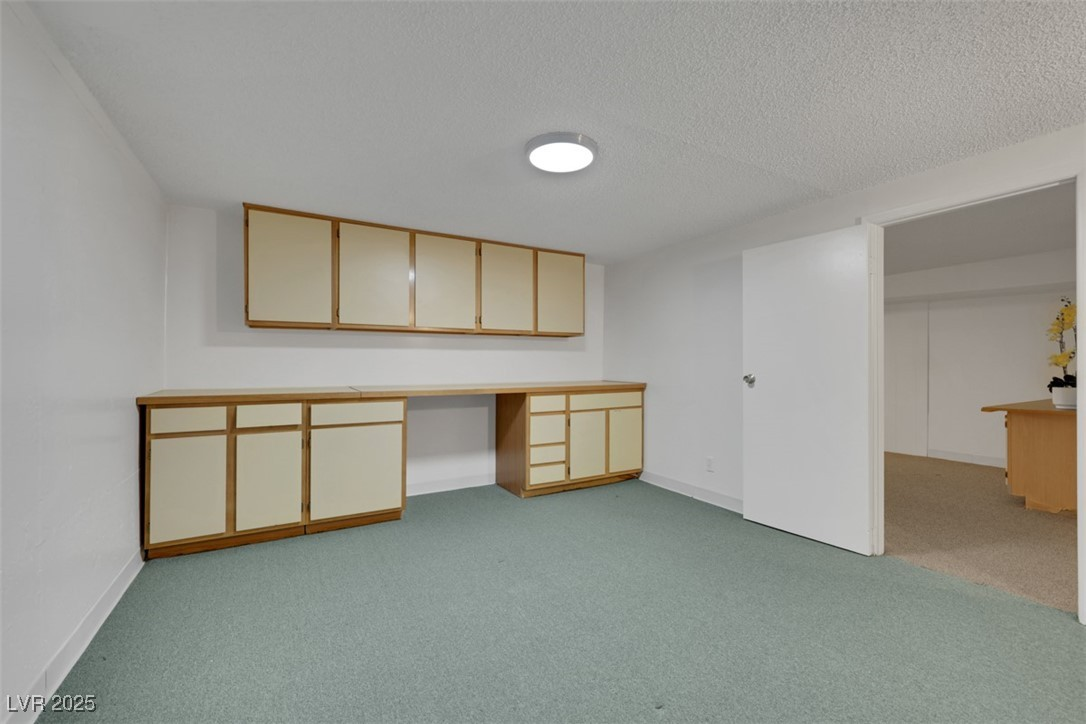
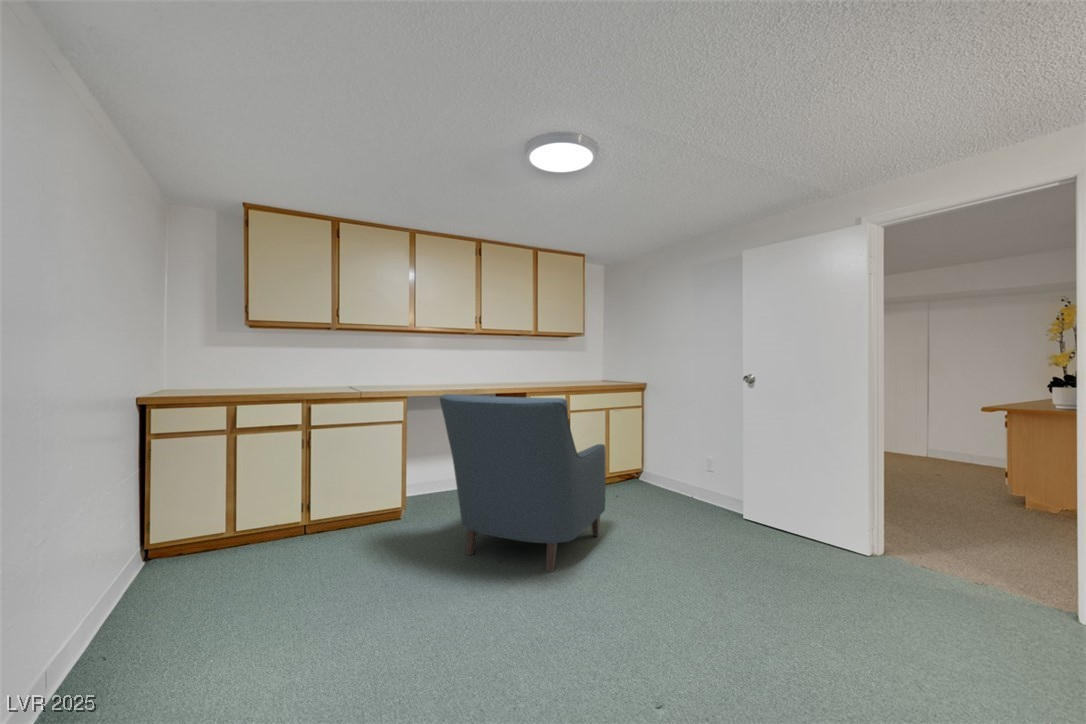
+ chair (524, 470)
